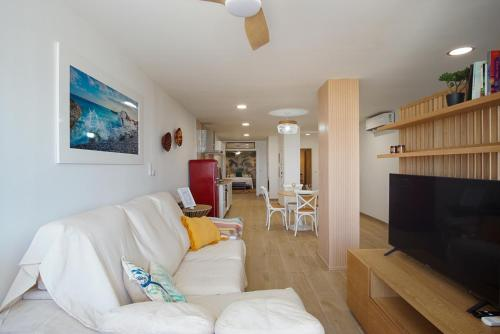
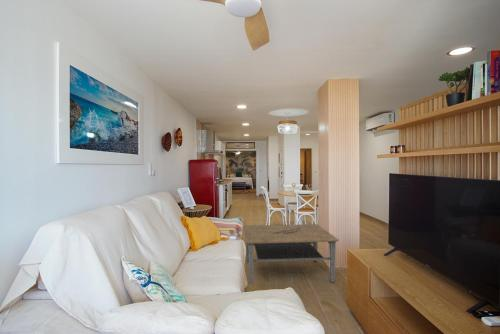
+ coffee table (286, 251)
